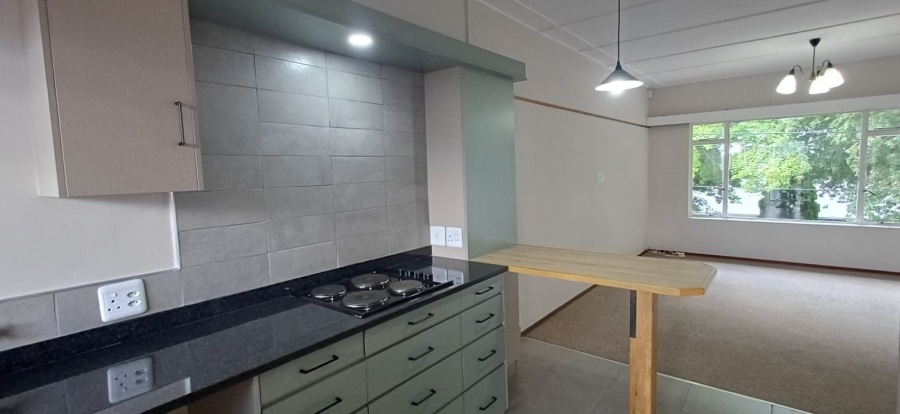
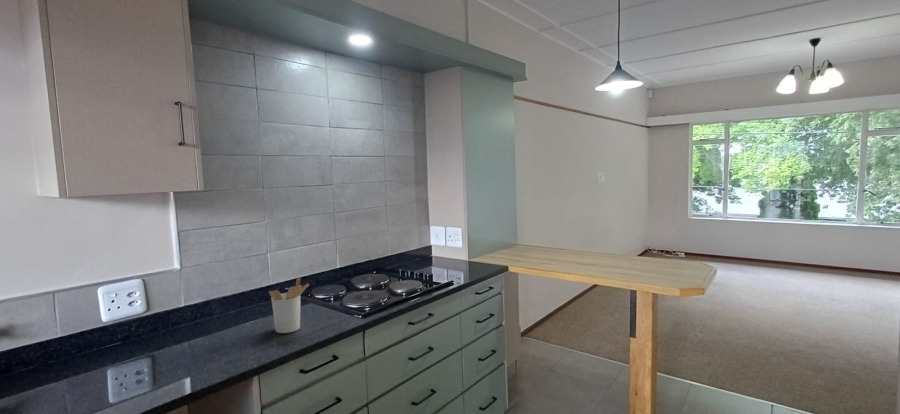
+ utensil holder (291, 305)
